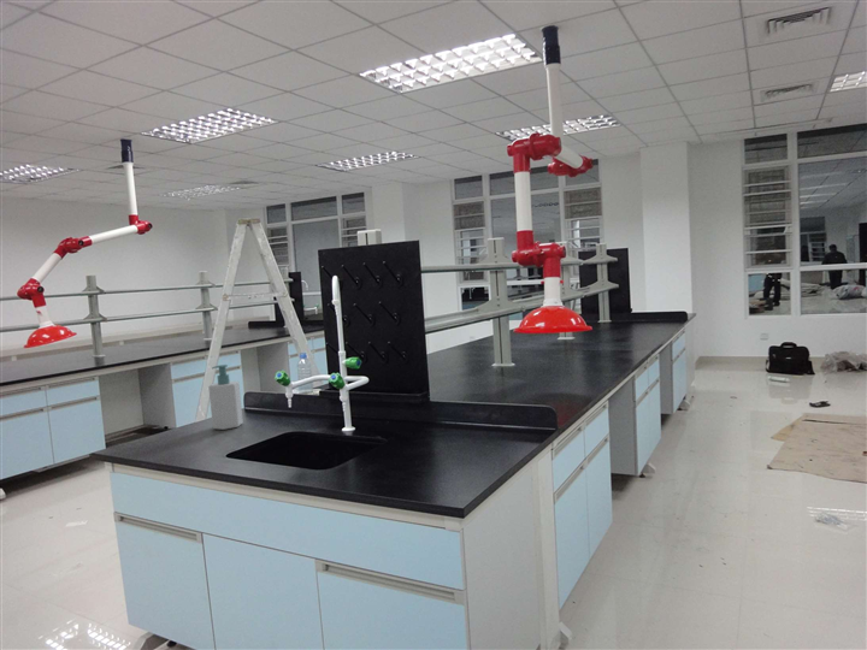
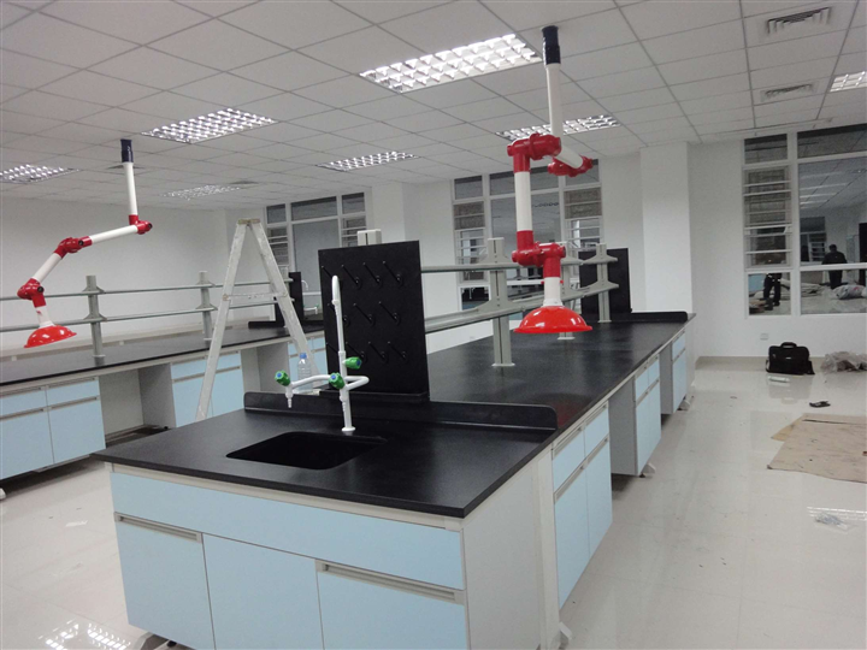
- soap bottle (224, 395)
